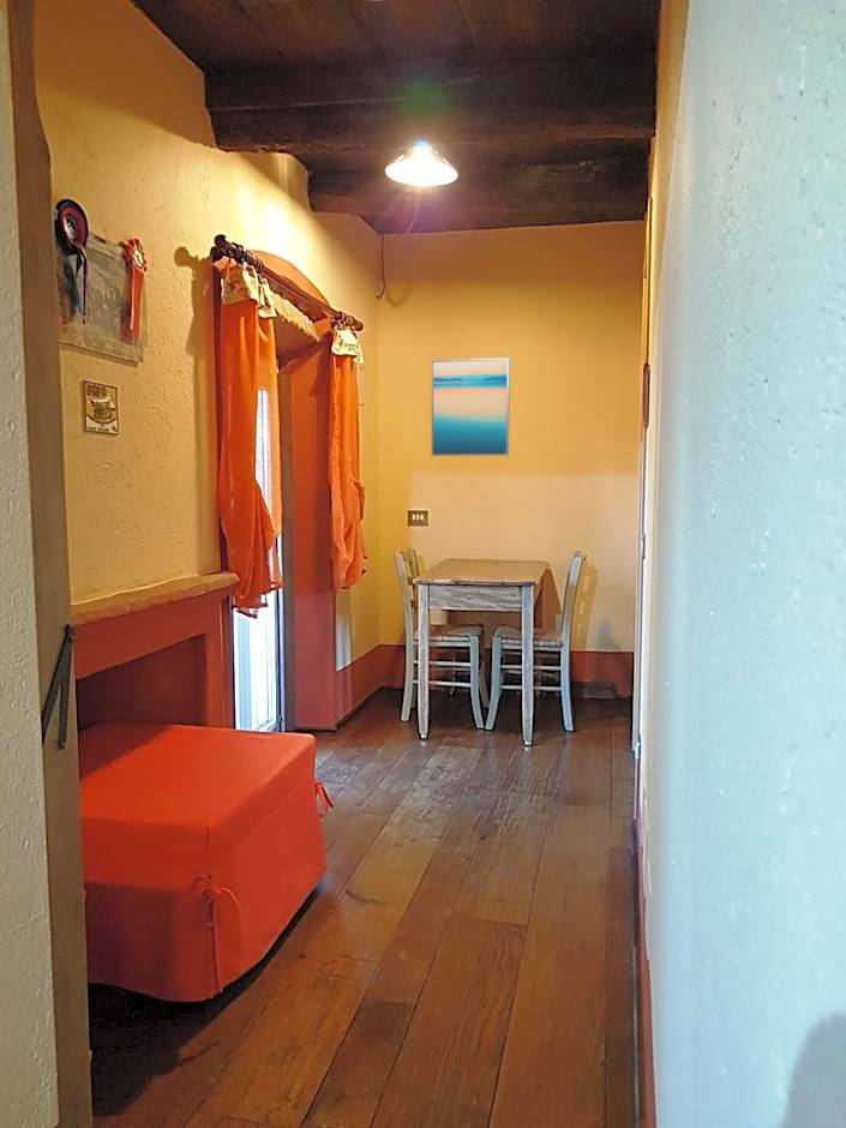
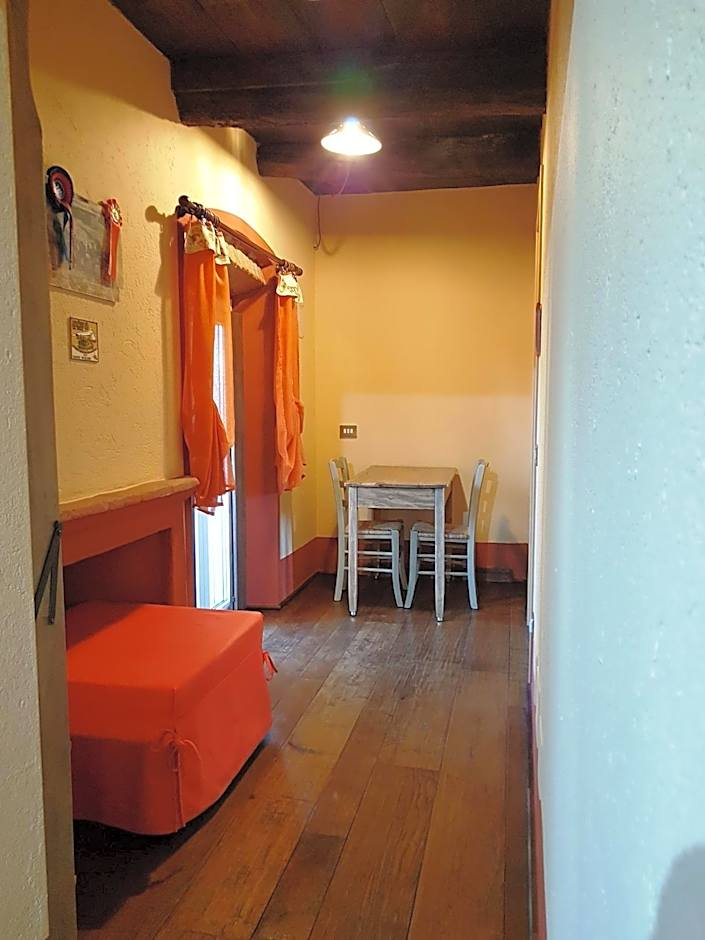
- wall art (469, 407)
